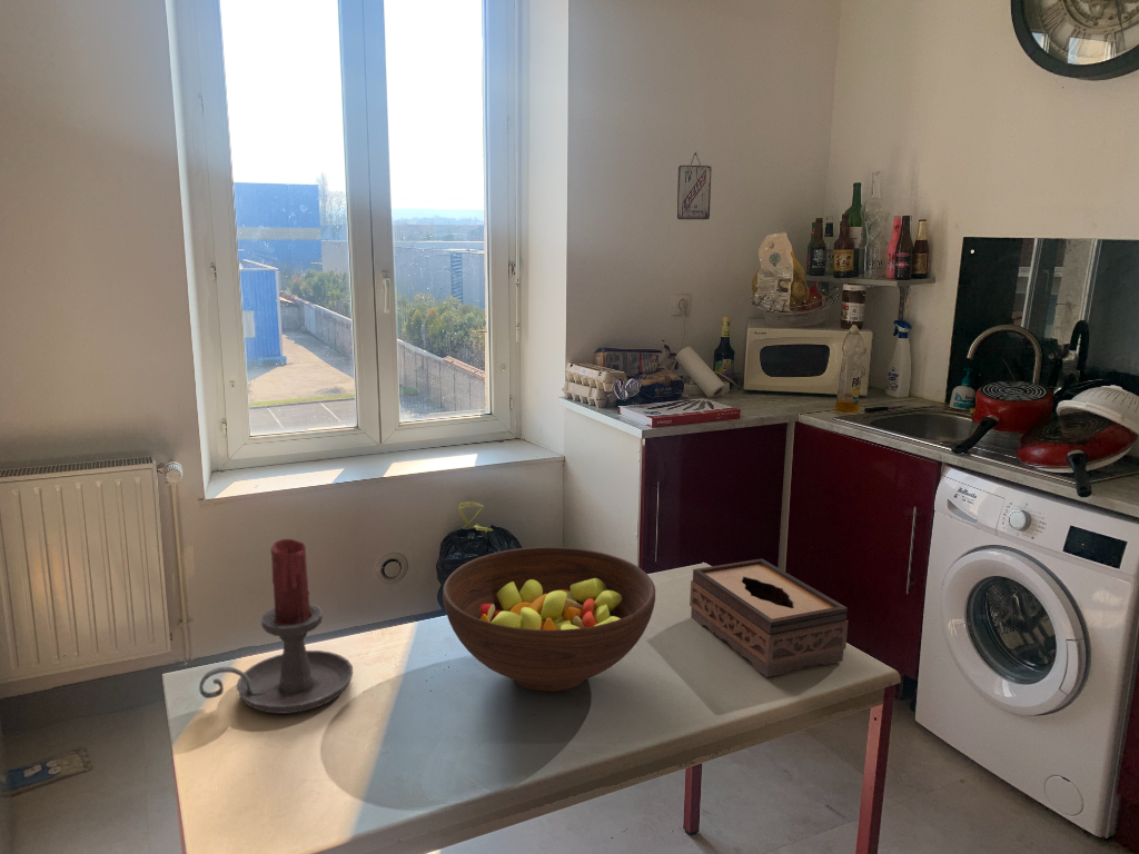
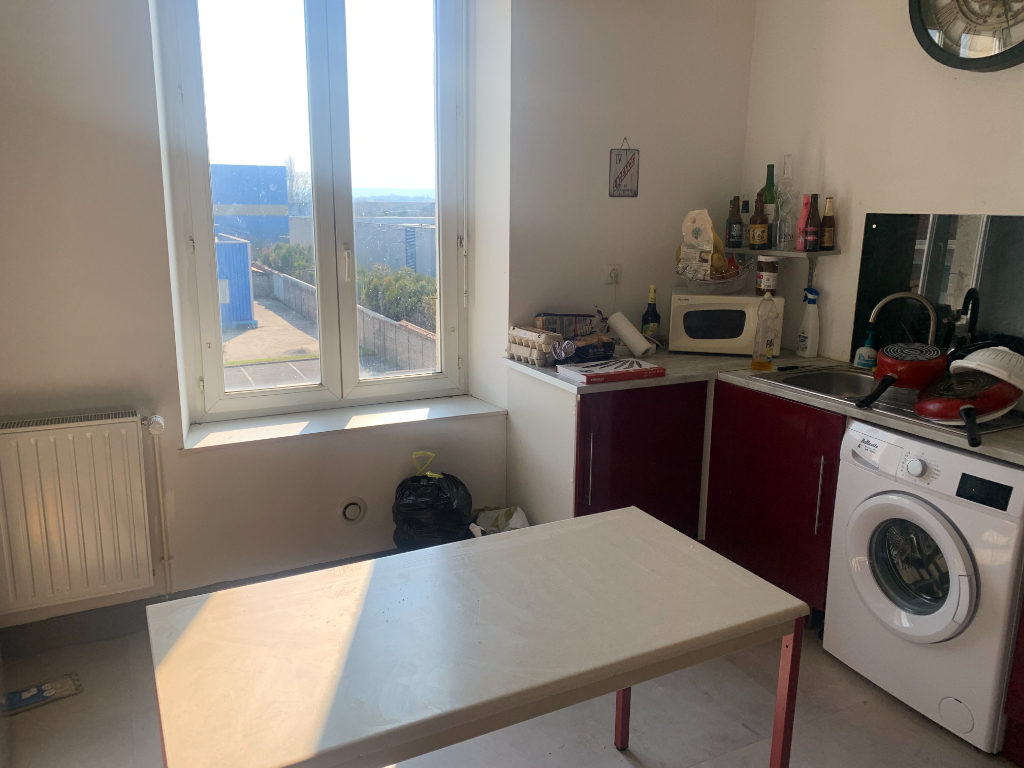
- candle holder (275, 619)
- fruit bowl (548, 628)
- tissue box (764, 613)
